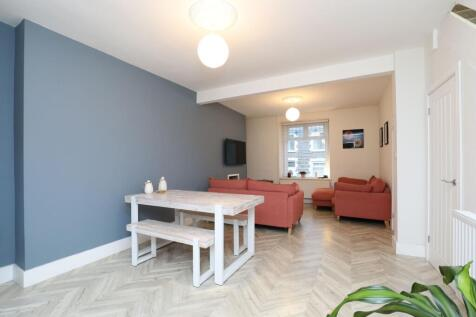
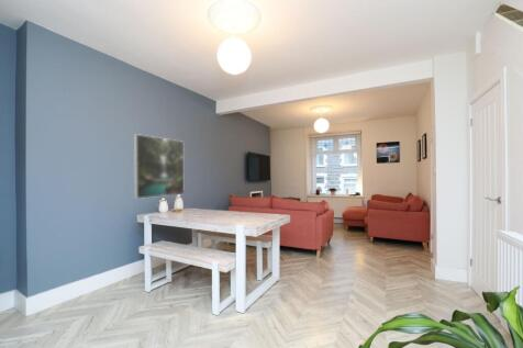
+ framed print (162, 167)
